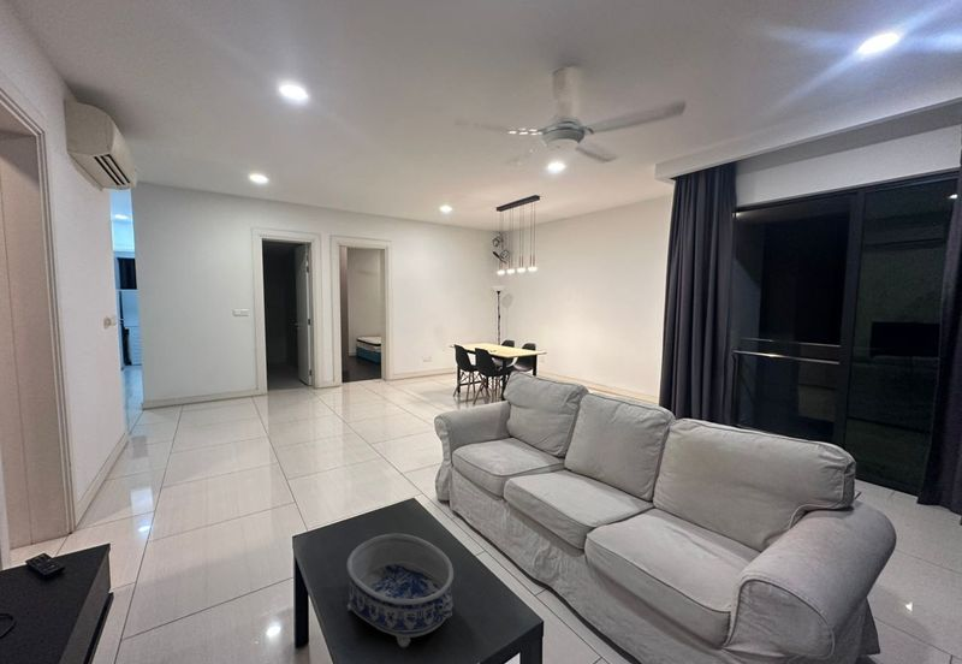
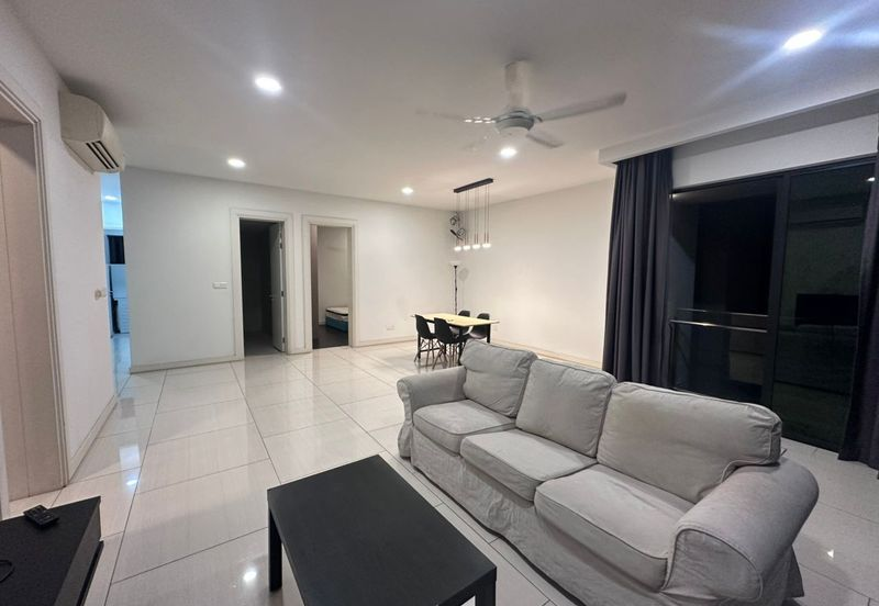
- decorative bowl (399, 585)
